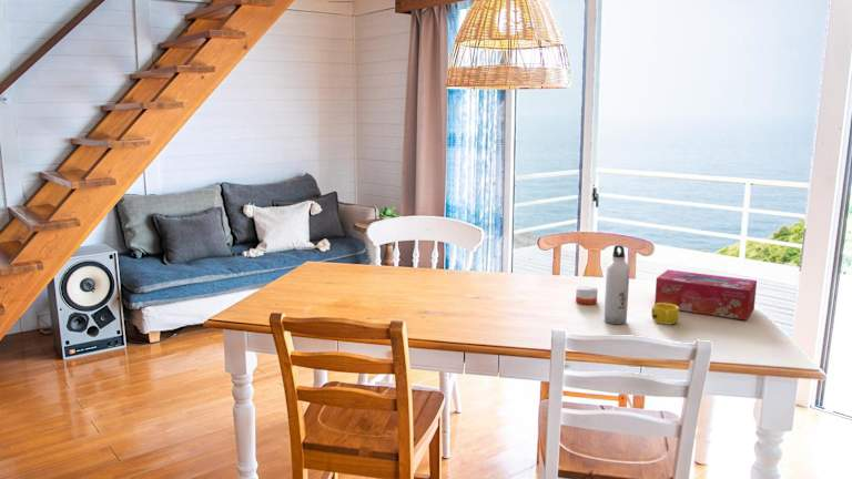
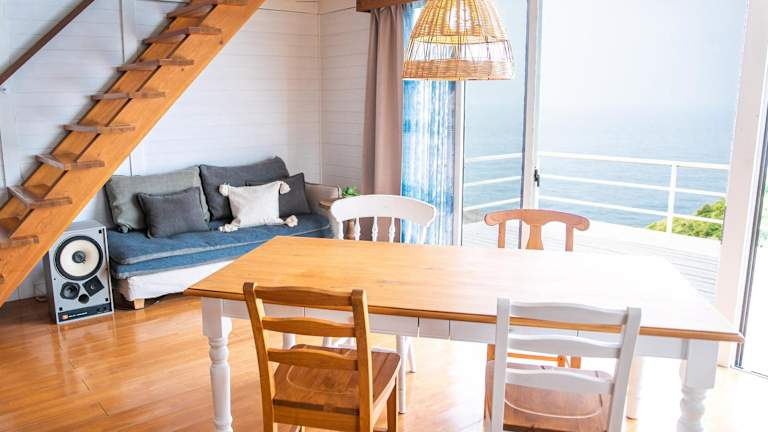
- tissue box (704, 293)
- candle (587, 287)
- cup (666, 315)
- water bottle (617, 283)
